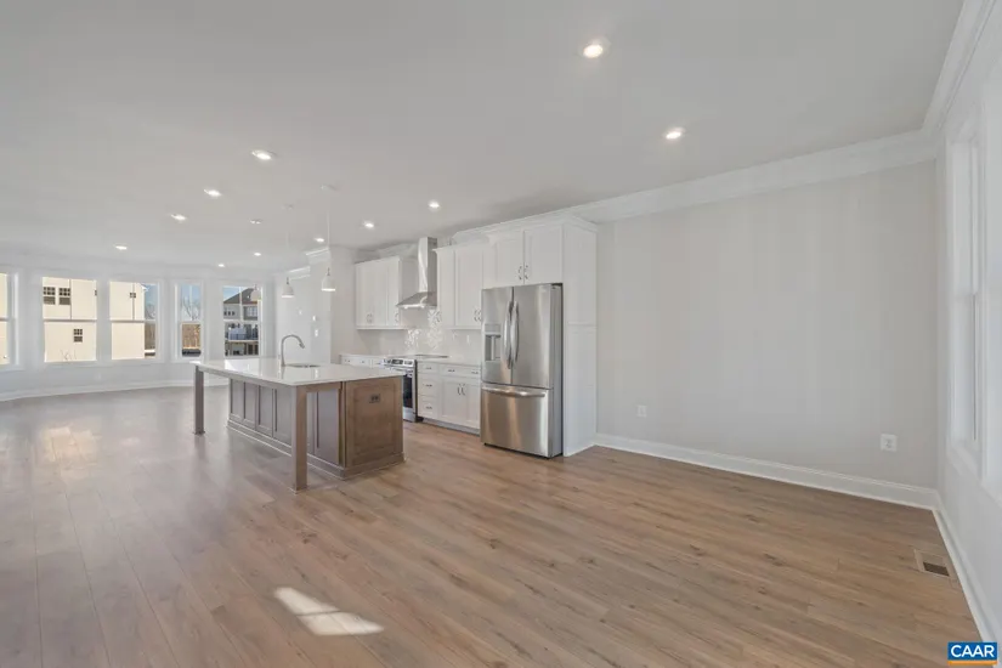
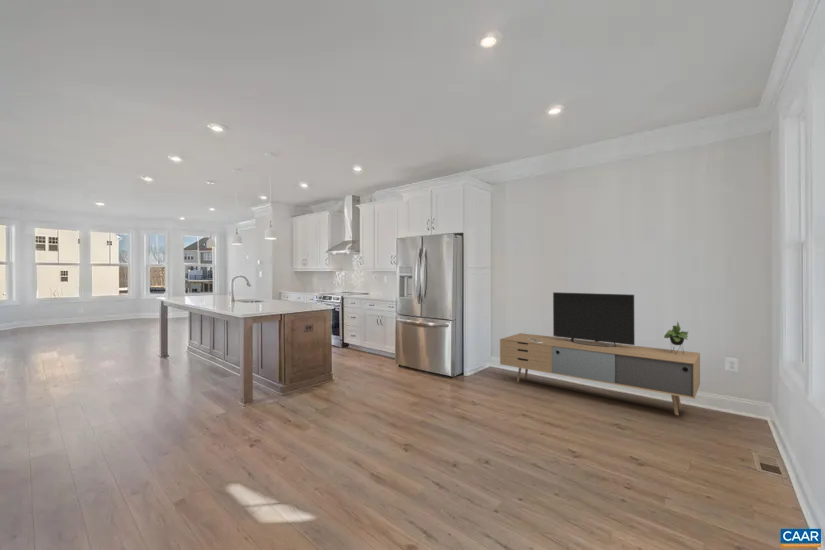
+ media console (589, 343)
